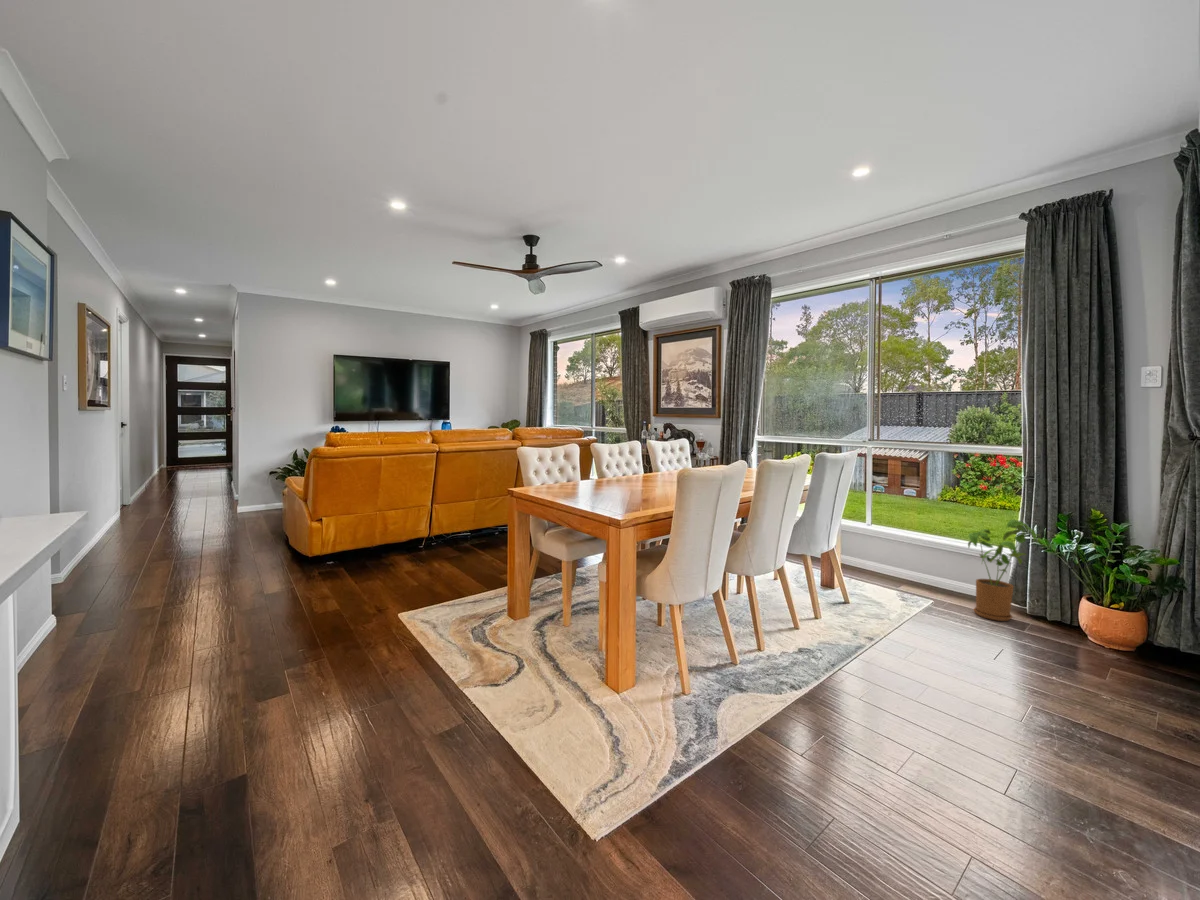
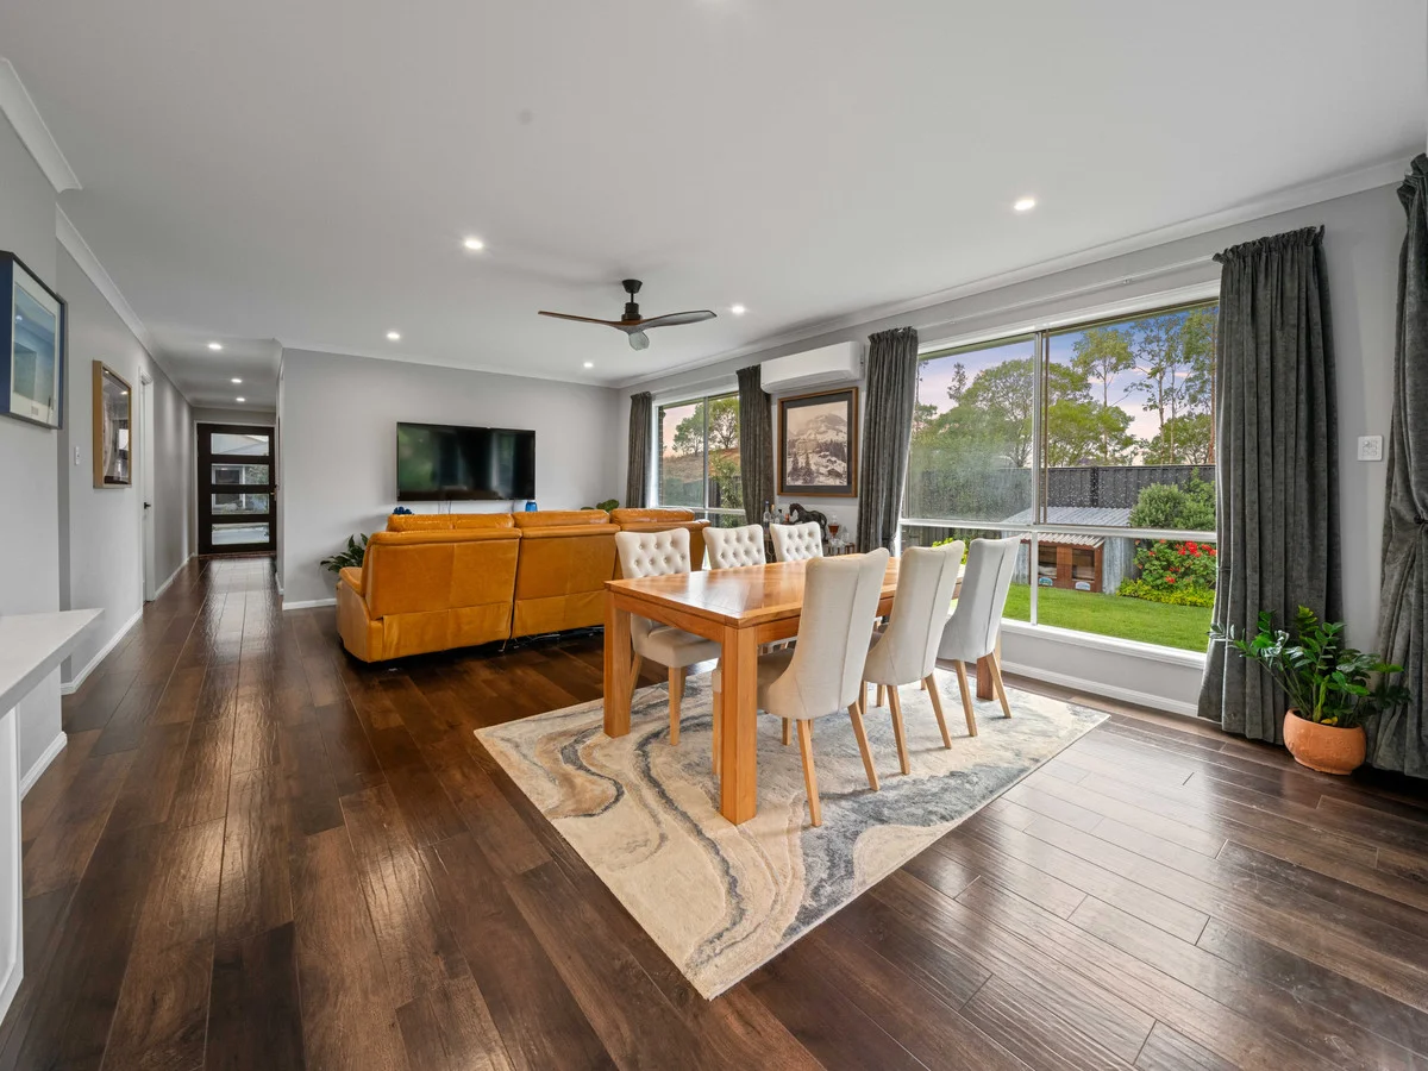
- house plant (998, 568)
